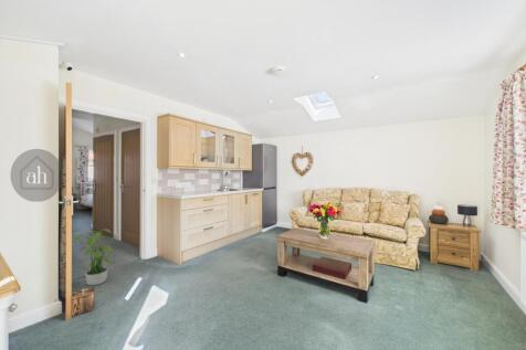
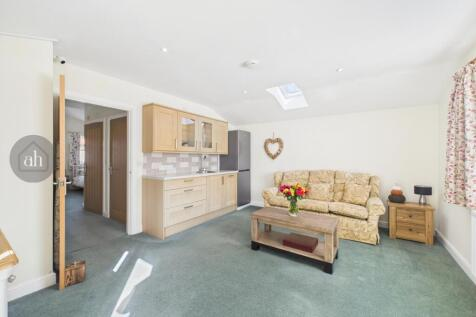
- potted plant (94, 256)
